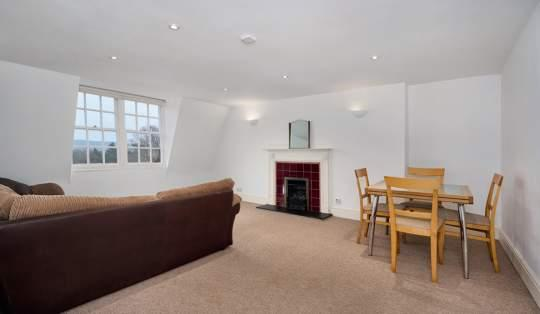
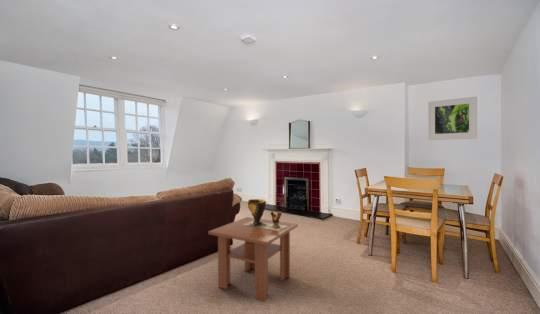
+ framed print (451, 119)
+ clay pot (263, 211)
+ coffee table (255, 254)
